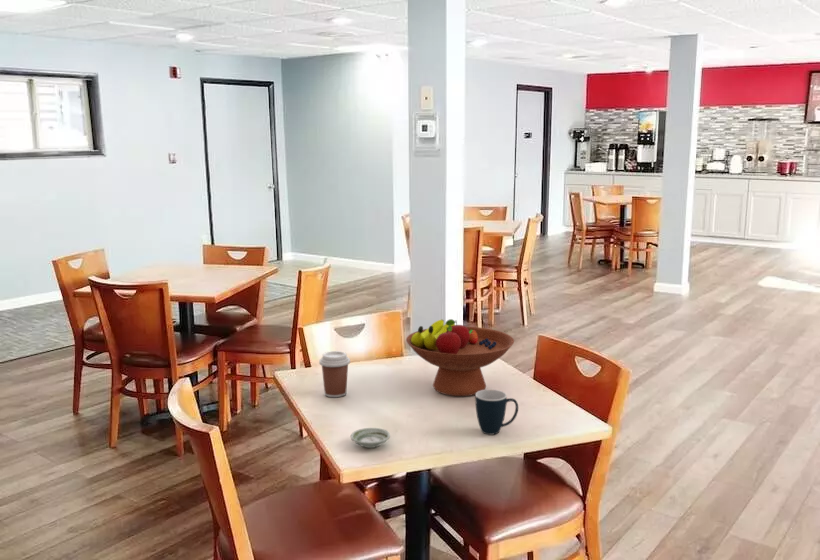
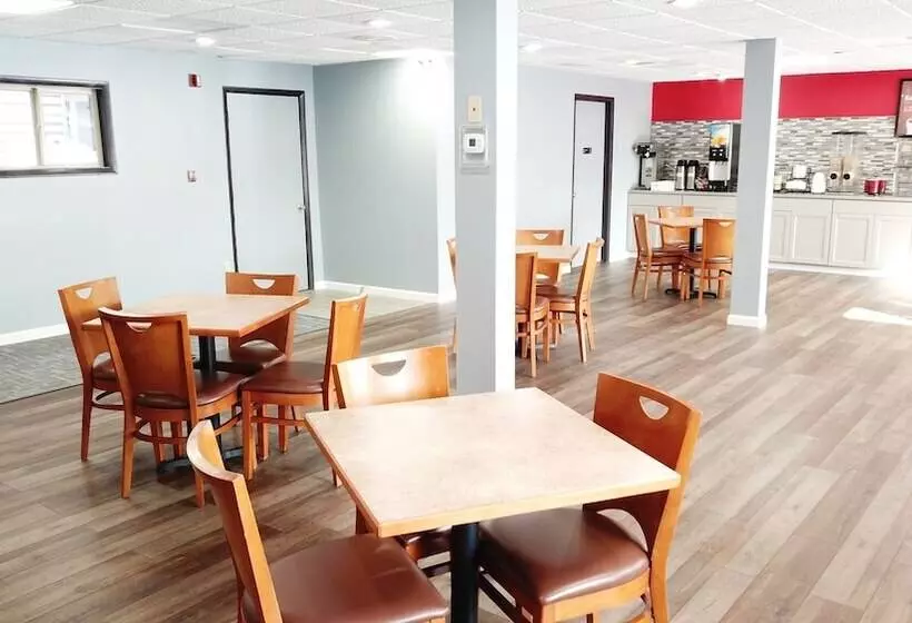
- fruit bowl (459, 354)
- mug (496, 413)
- saucer (370, 439)
- coffee cup (335, 374)
